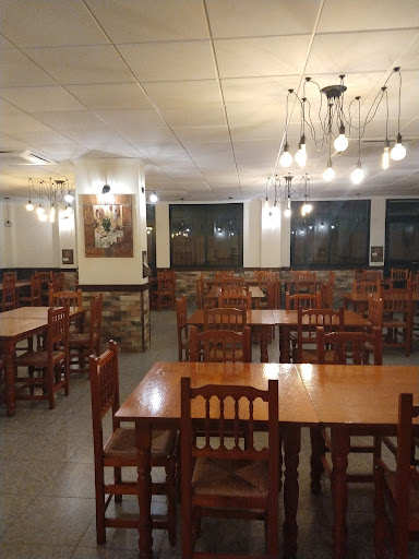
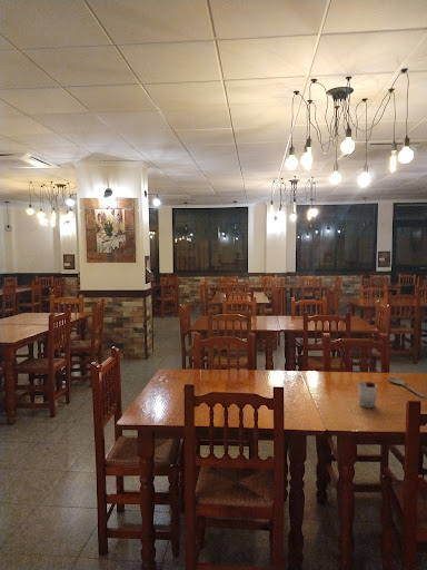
+ wooden spoon (406, 385)
+ cup (366, 393)
